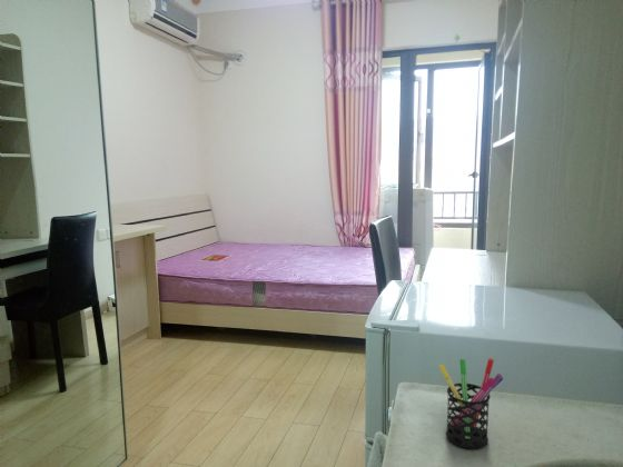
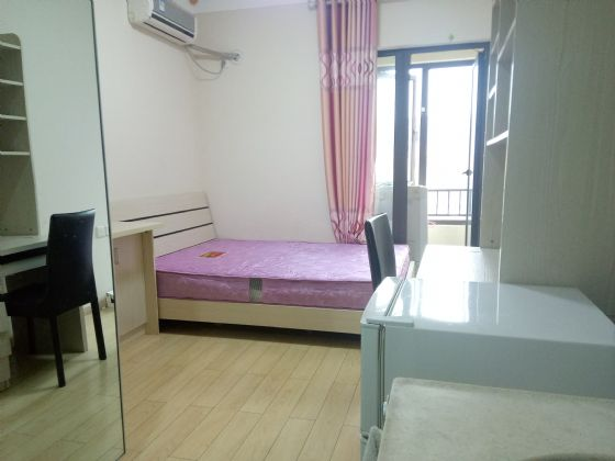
- pen holder (468, 396)
